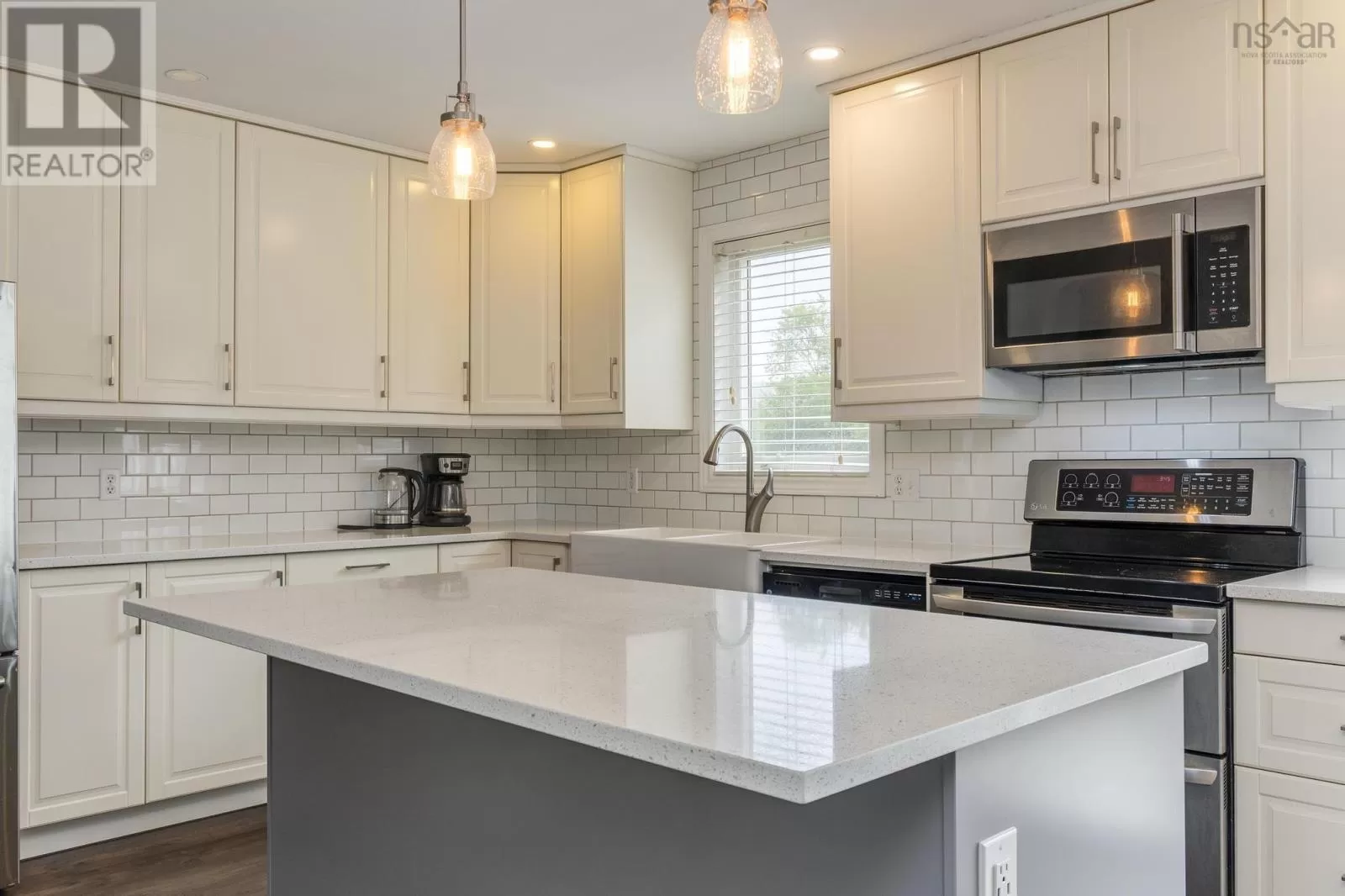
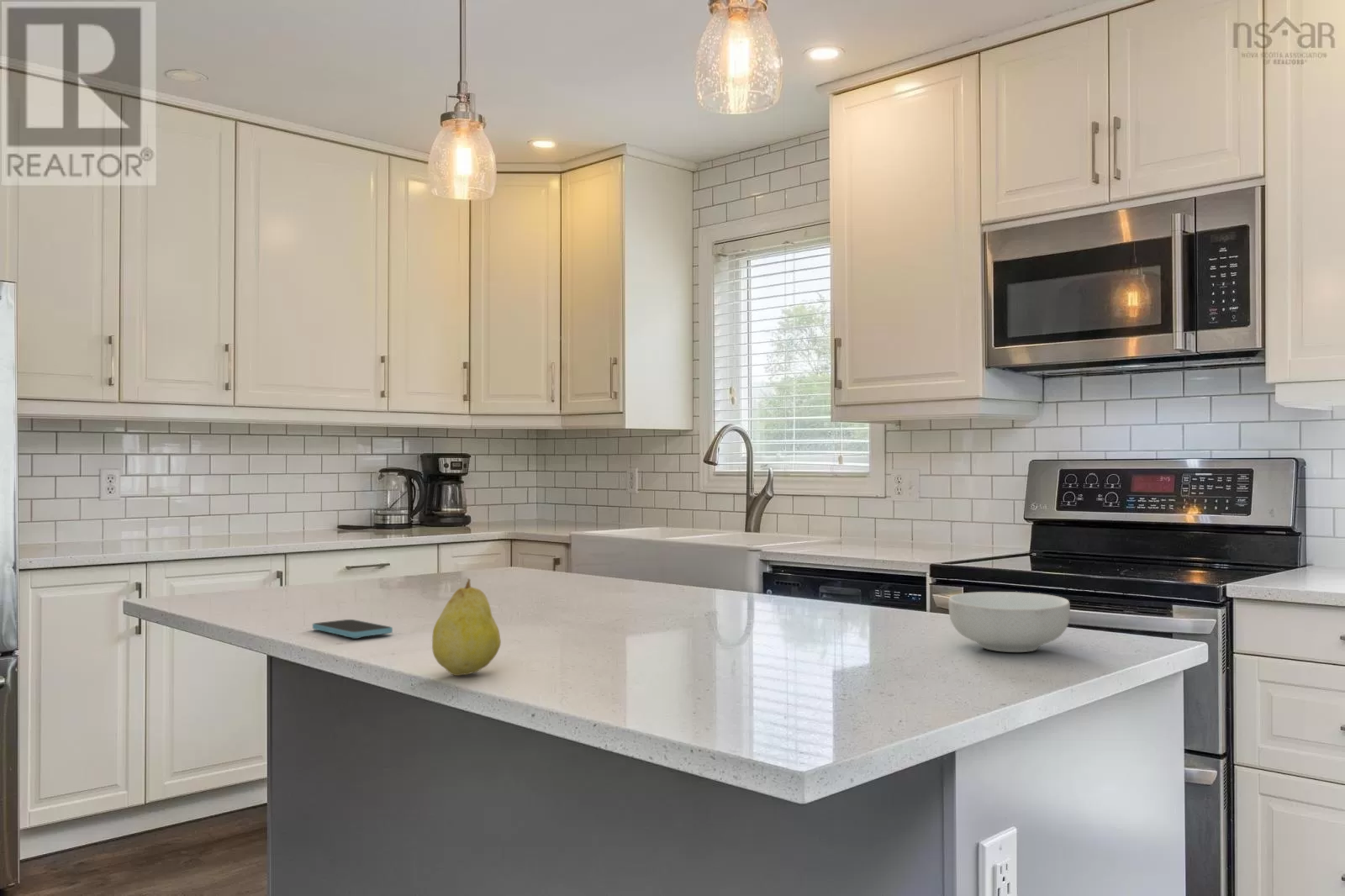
+ smartphone (351, 628)
+ cereal bowl (1008, 623)
+ fruit (468, 626)
